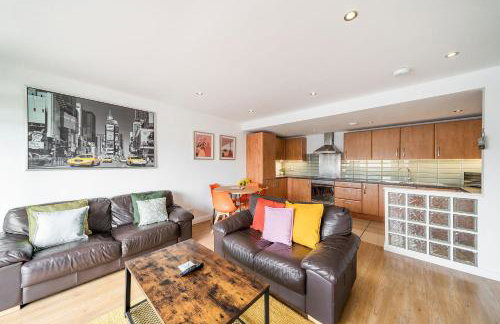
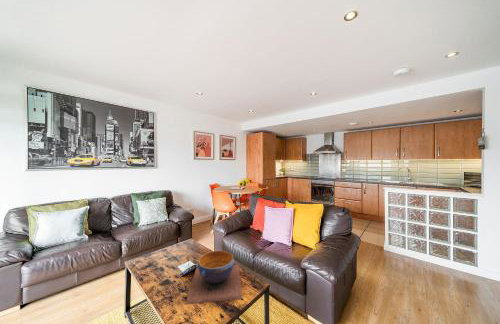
+ decorative bowl (216, 270)
